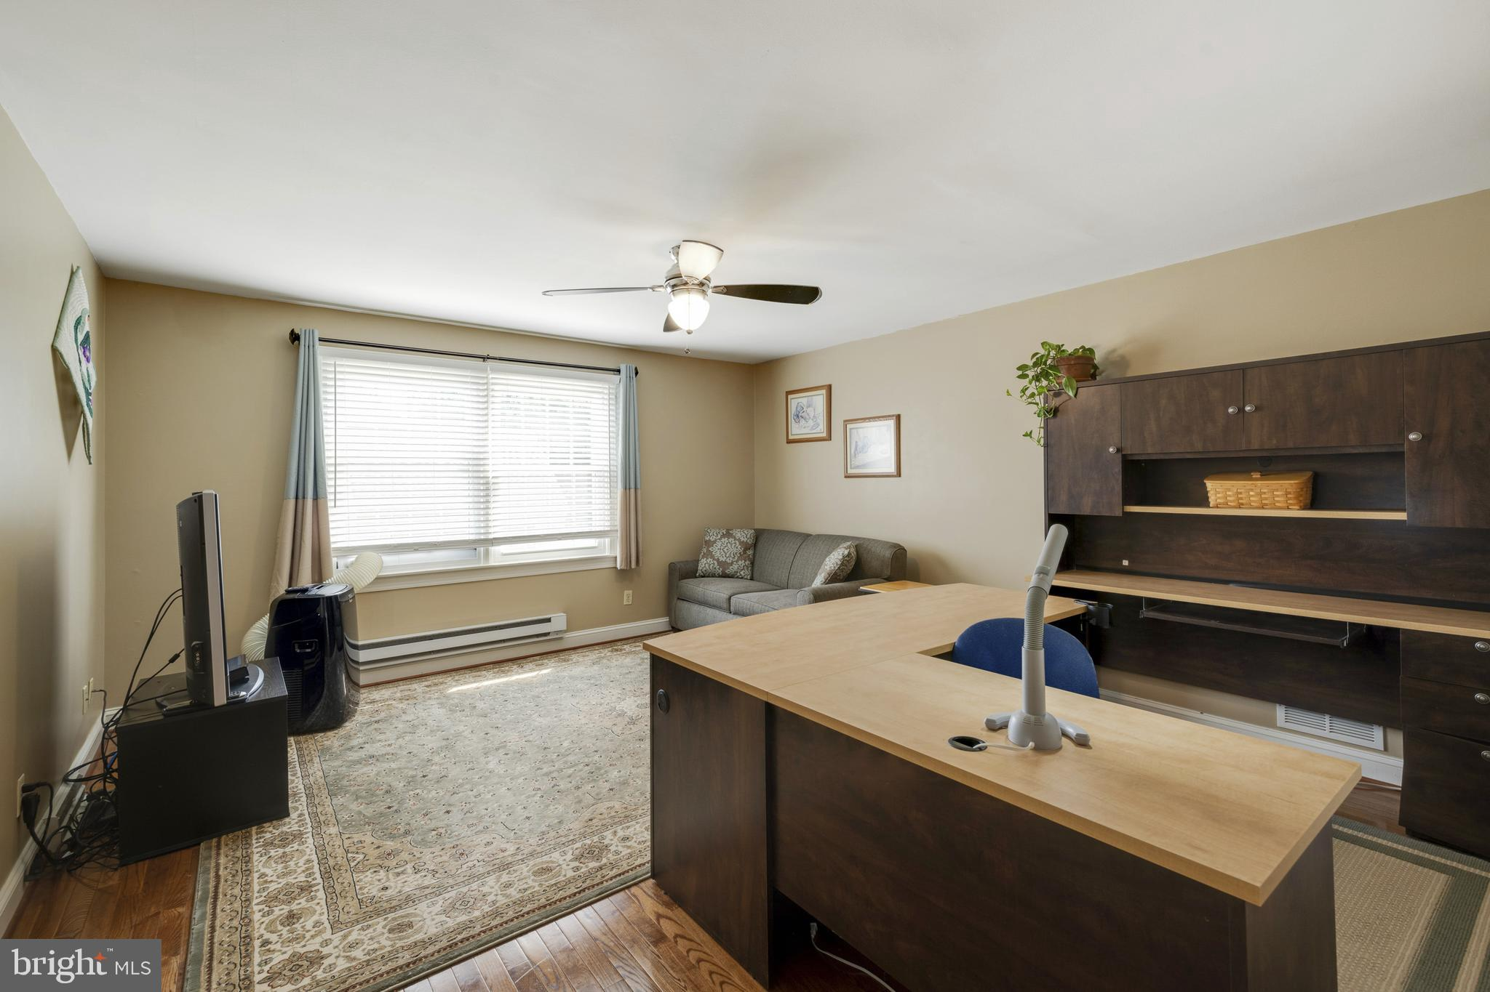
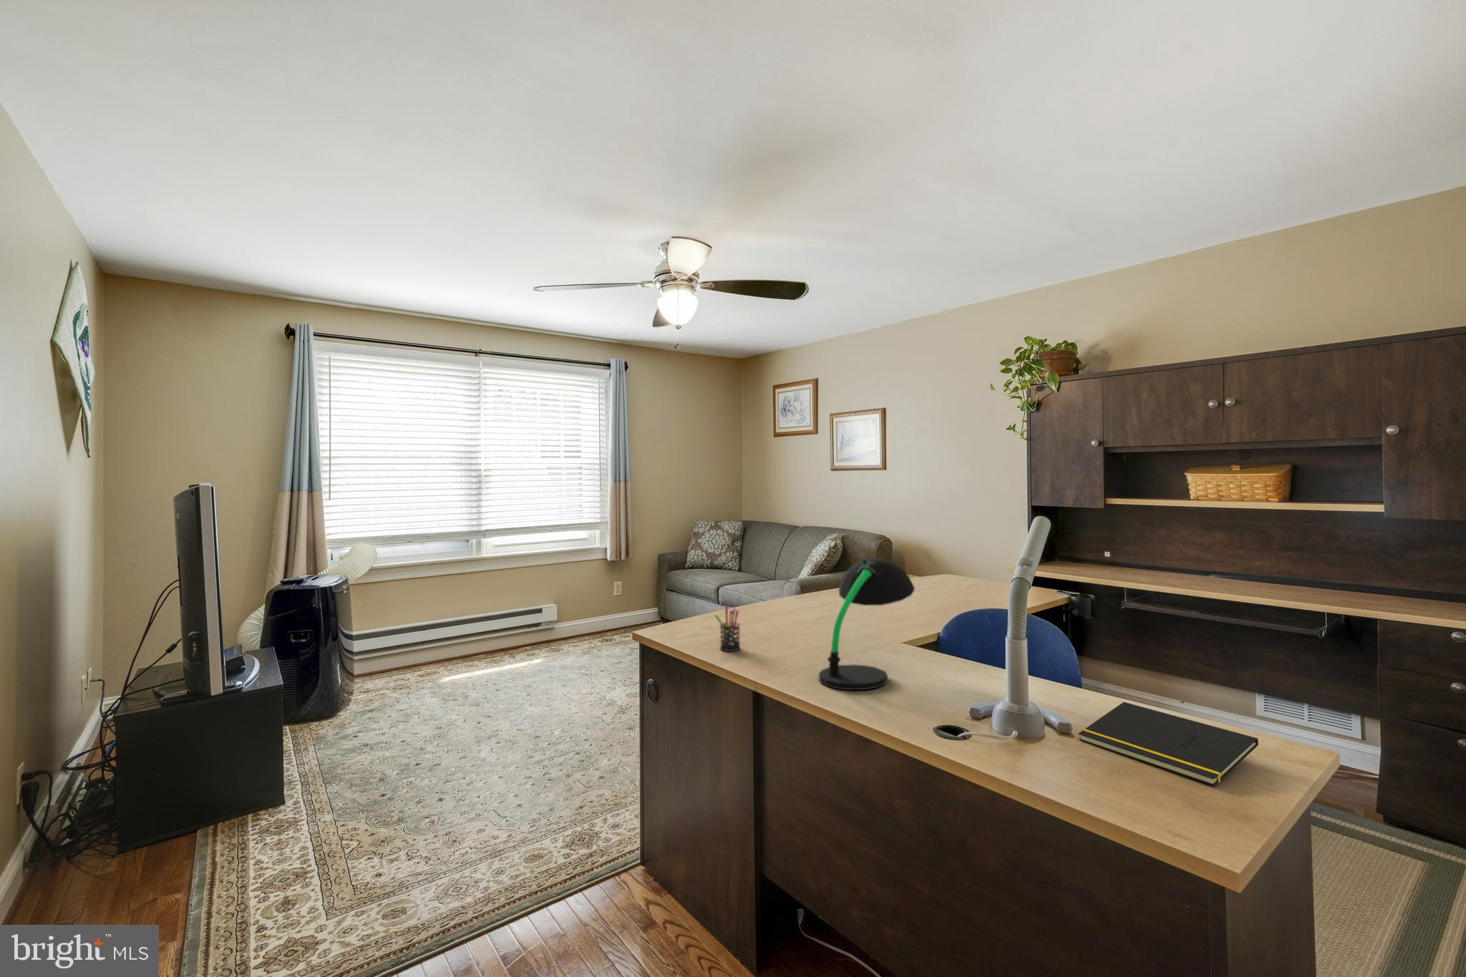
+ pen holder (727, 628)
+ notepad (1164, 738)
+ desk lamp (864, 605)
